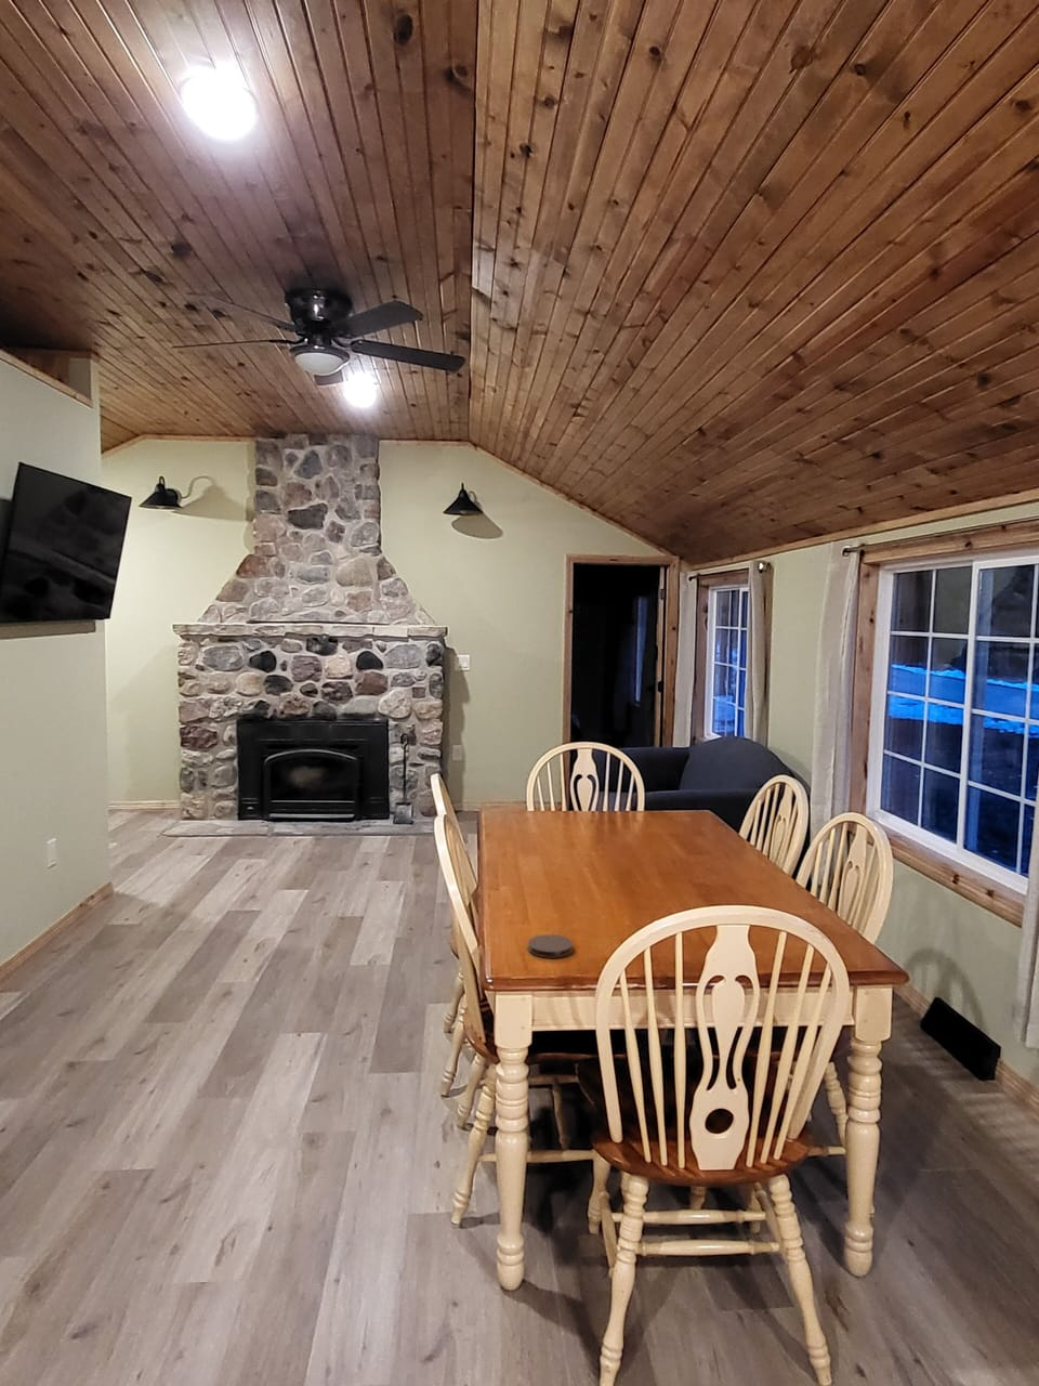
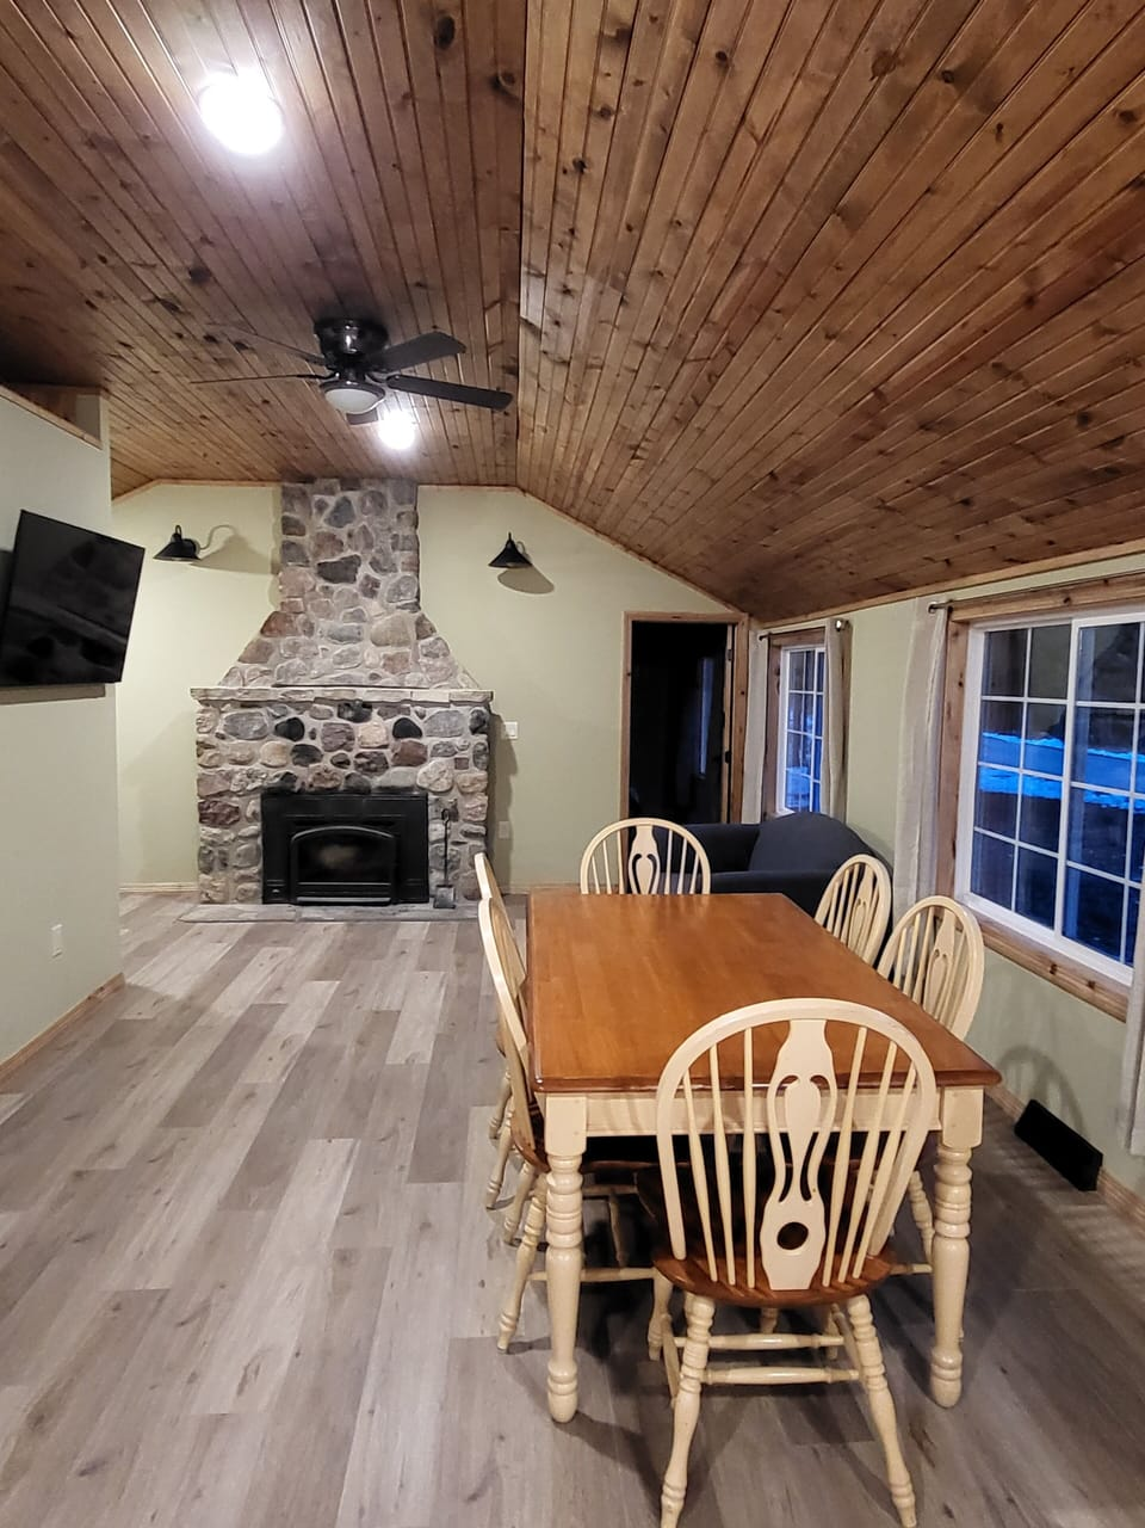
- coaster (550, 945)
